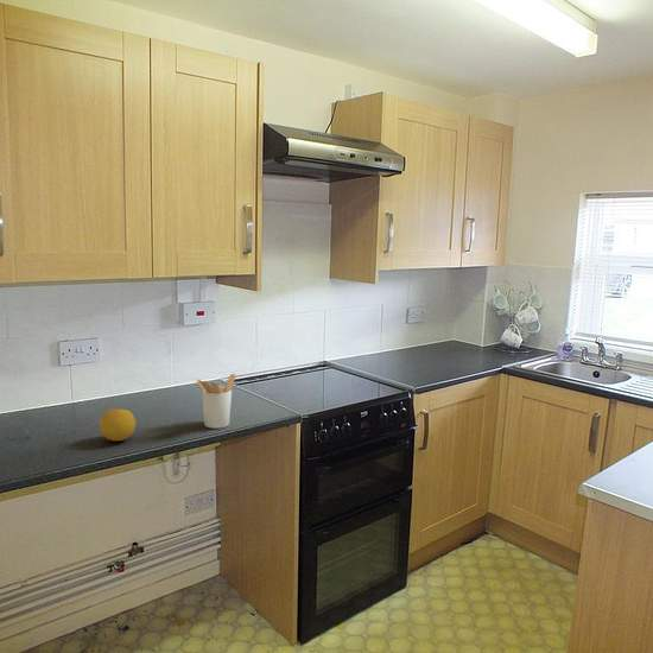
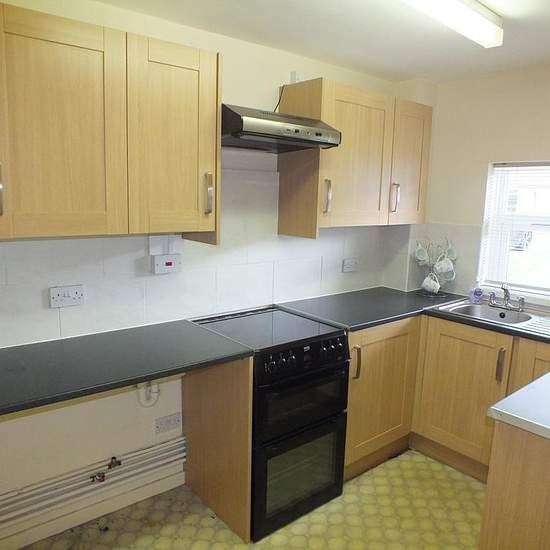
- utensil holder (214, 400)
- fruit (118, 424)
